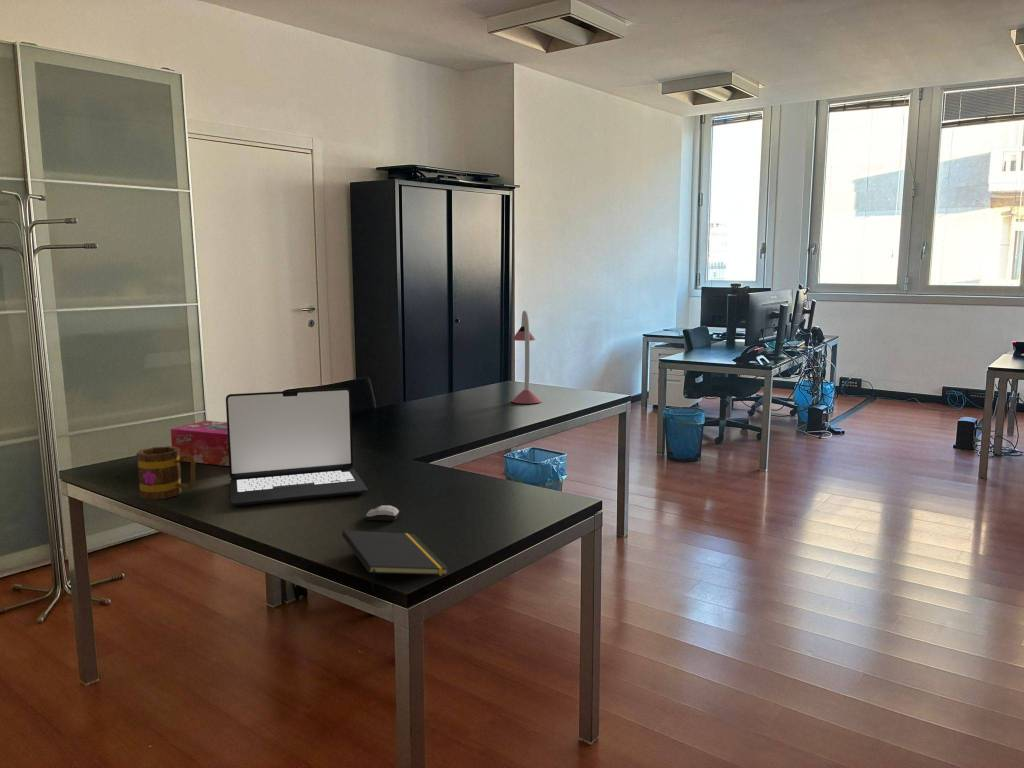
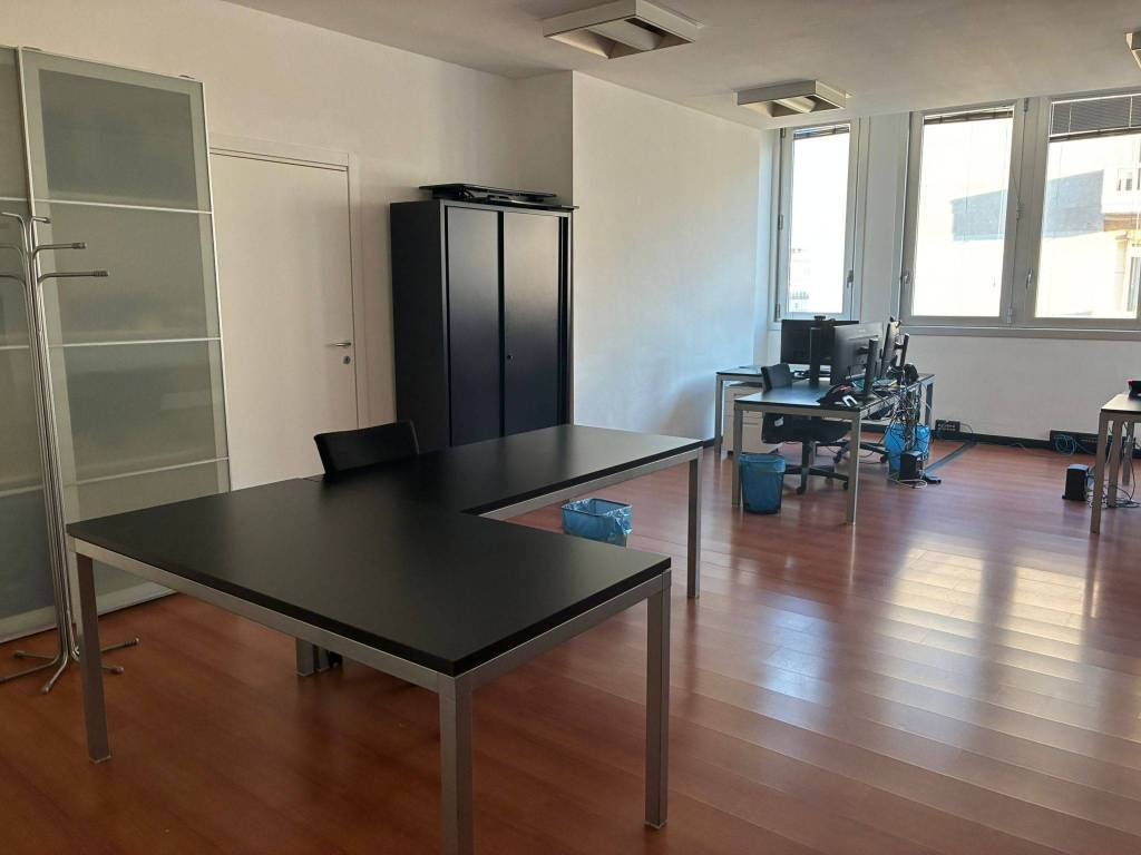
- mug (168, 472)
- tissue box (225, 443)
- computer mouse (382, 512)
- notepad (393, 551)
- laptop (295, 443)
- desk lamp (525, 354)
